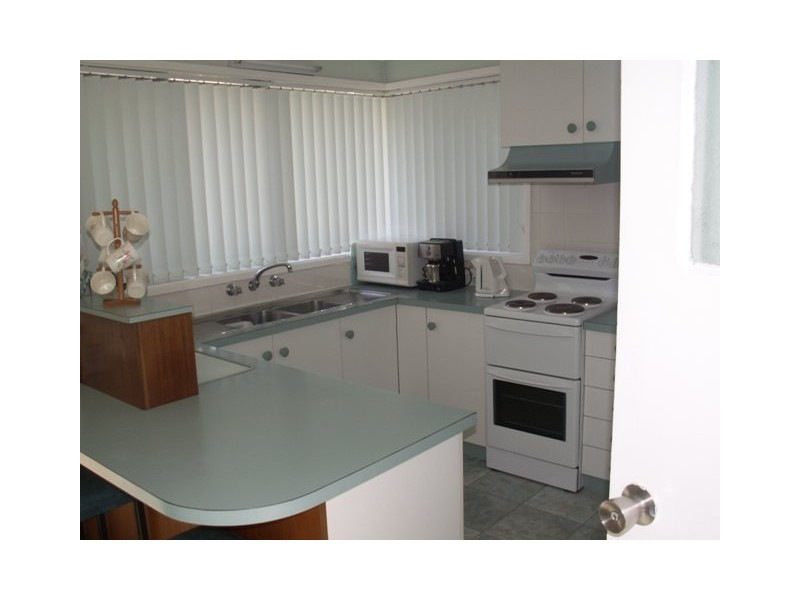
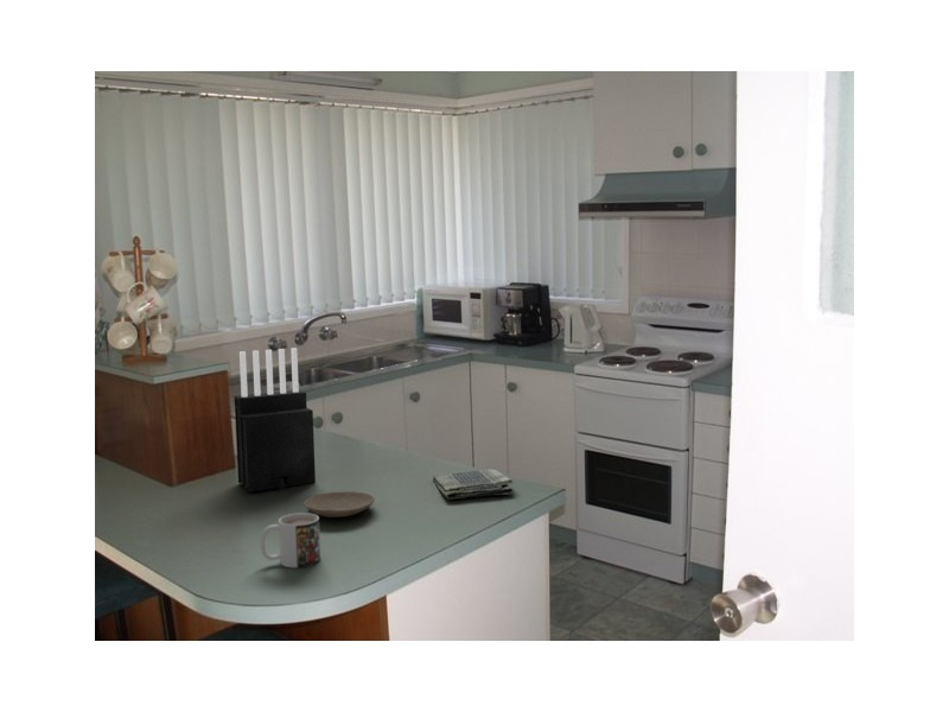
+ knife block (275, 418)
+ mug (289, 540)
+ dish towel (472, 482)
+ plate (339, 506)
